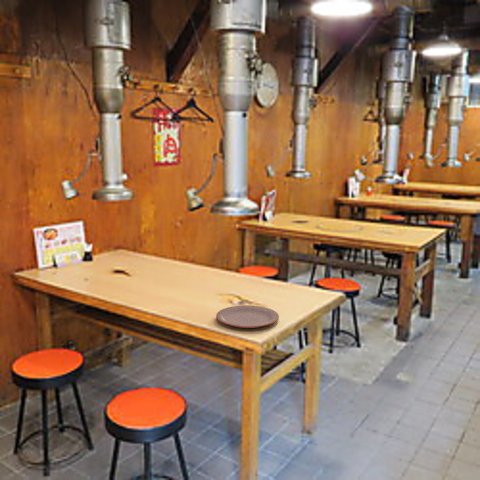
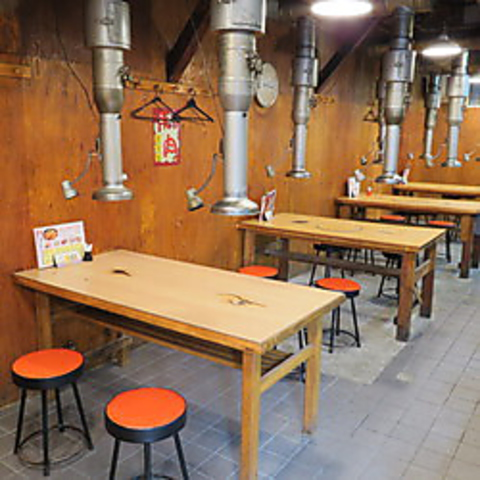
- plate (247, 317)
